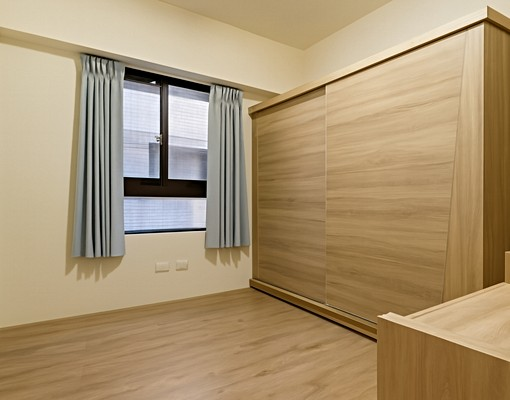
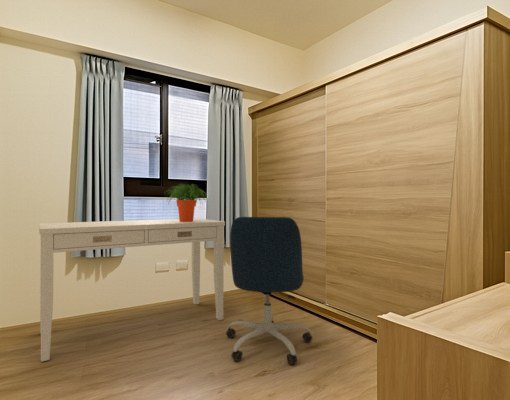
+ potted plant (186, 202)
+ office chair (267, 279)
+ desk (135, 246)
